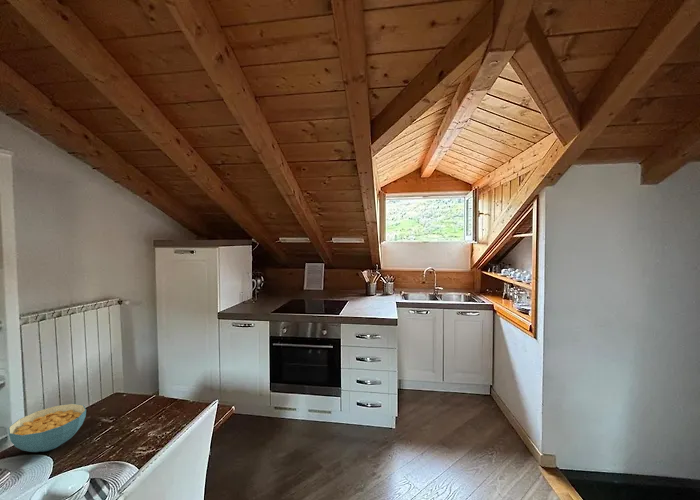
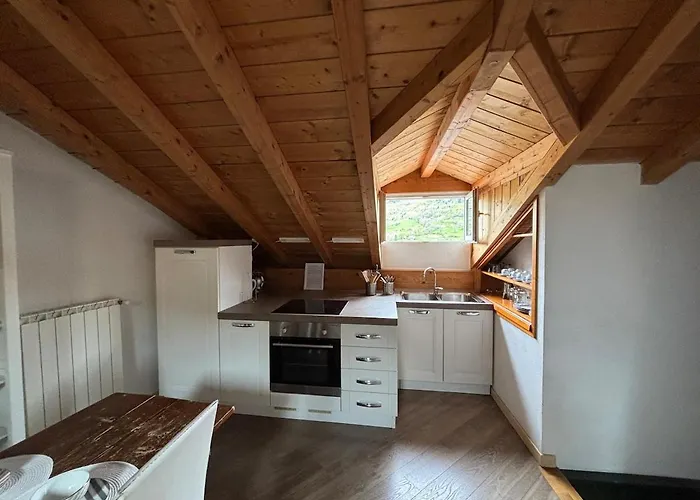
- cereal bowl (49, 432)
